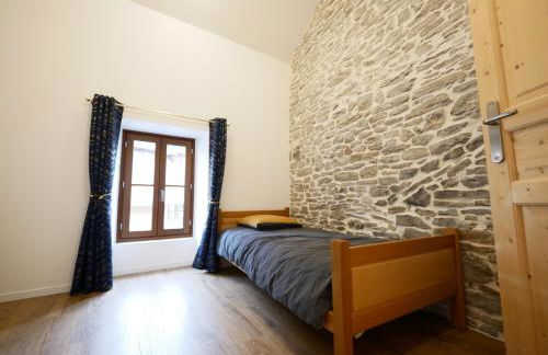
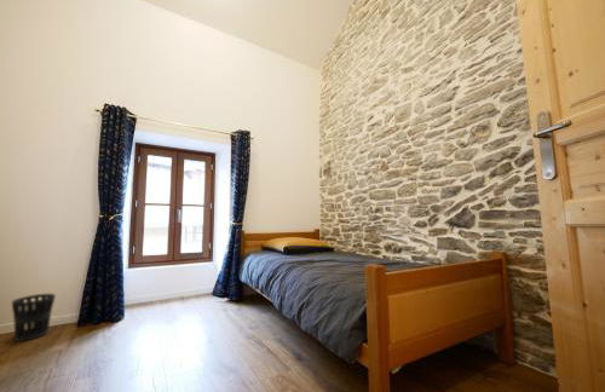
+ wastebasket (33, 316)
